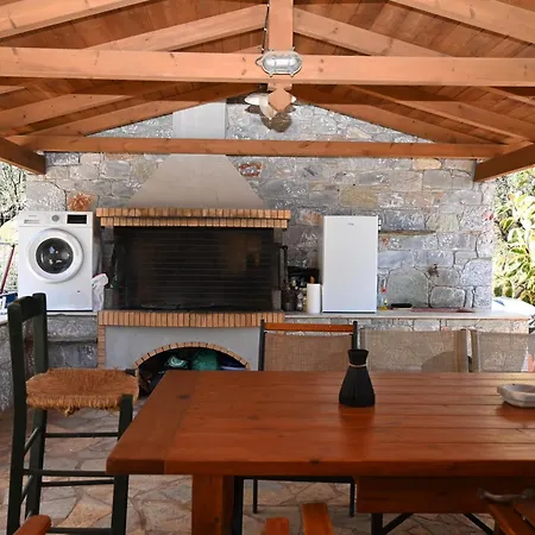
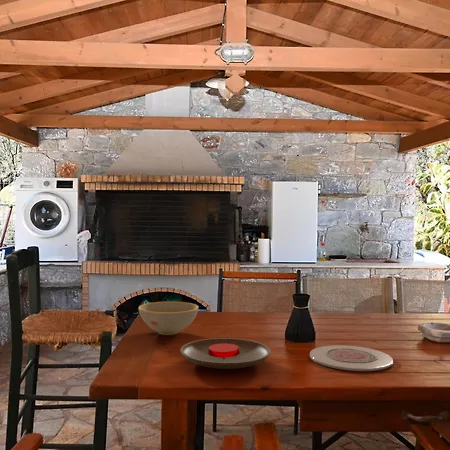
+ bowl (168, 319)
+ plate (225, 354)
+ plate (350, 356)
